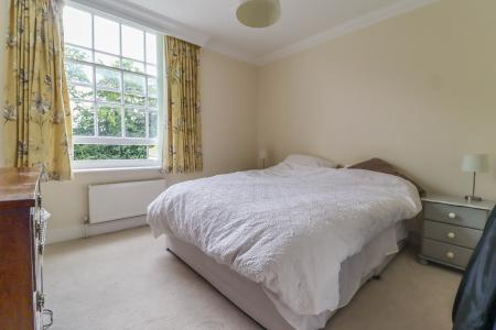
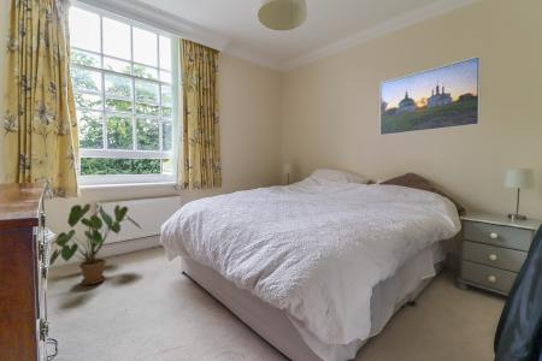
+ house plant (98, 239)
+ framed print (423, 101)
